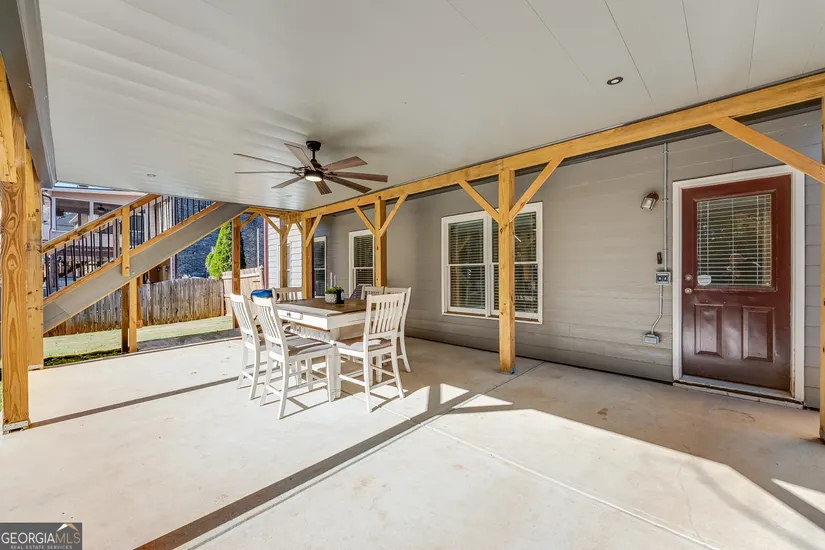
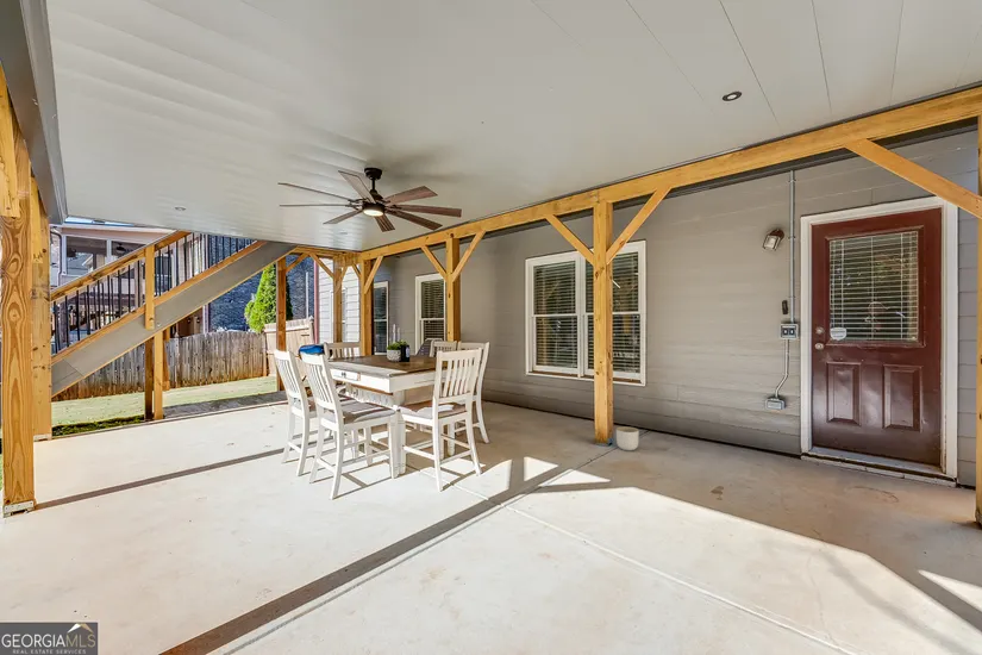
+ planter (627, 438)
